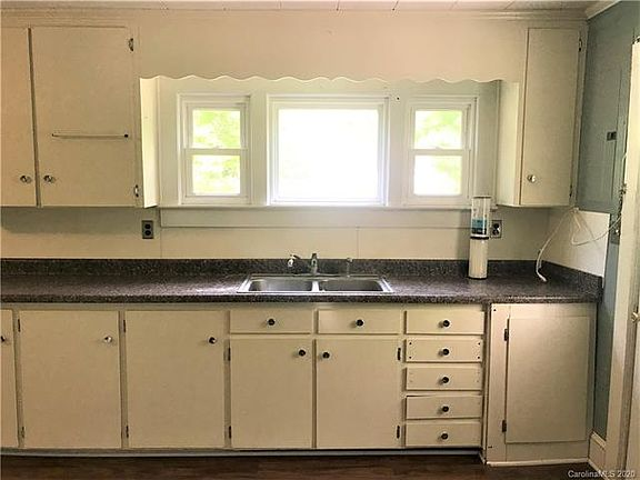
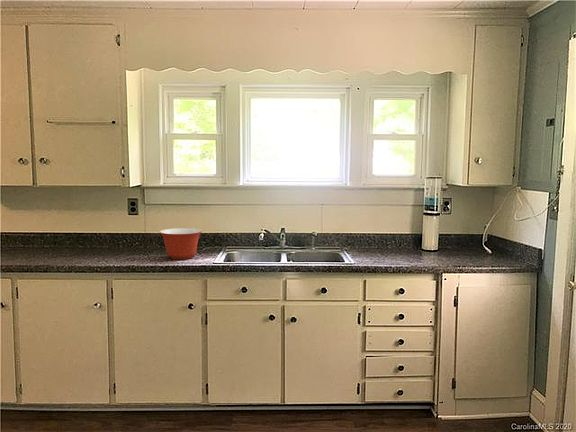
+ mixing bowl (181, 244)
